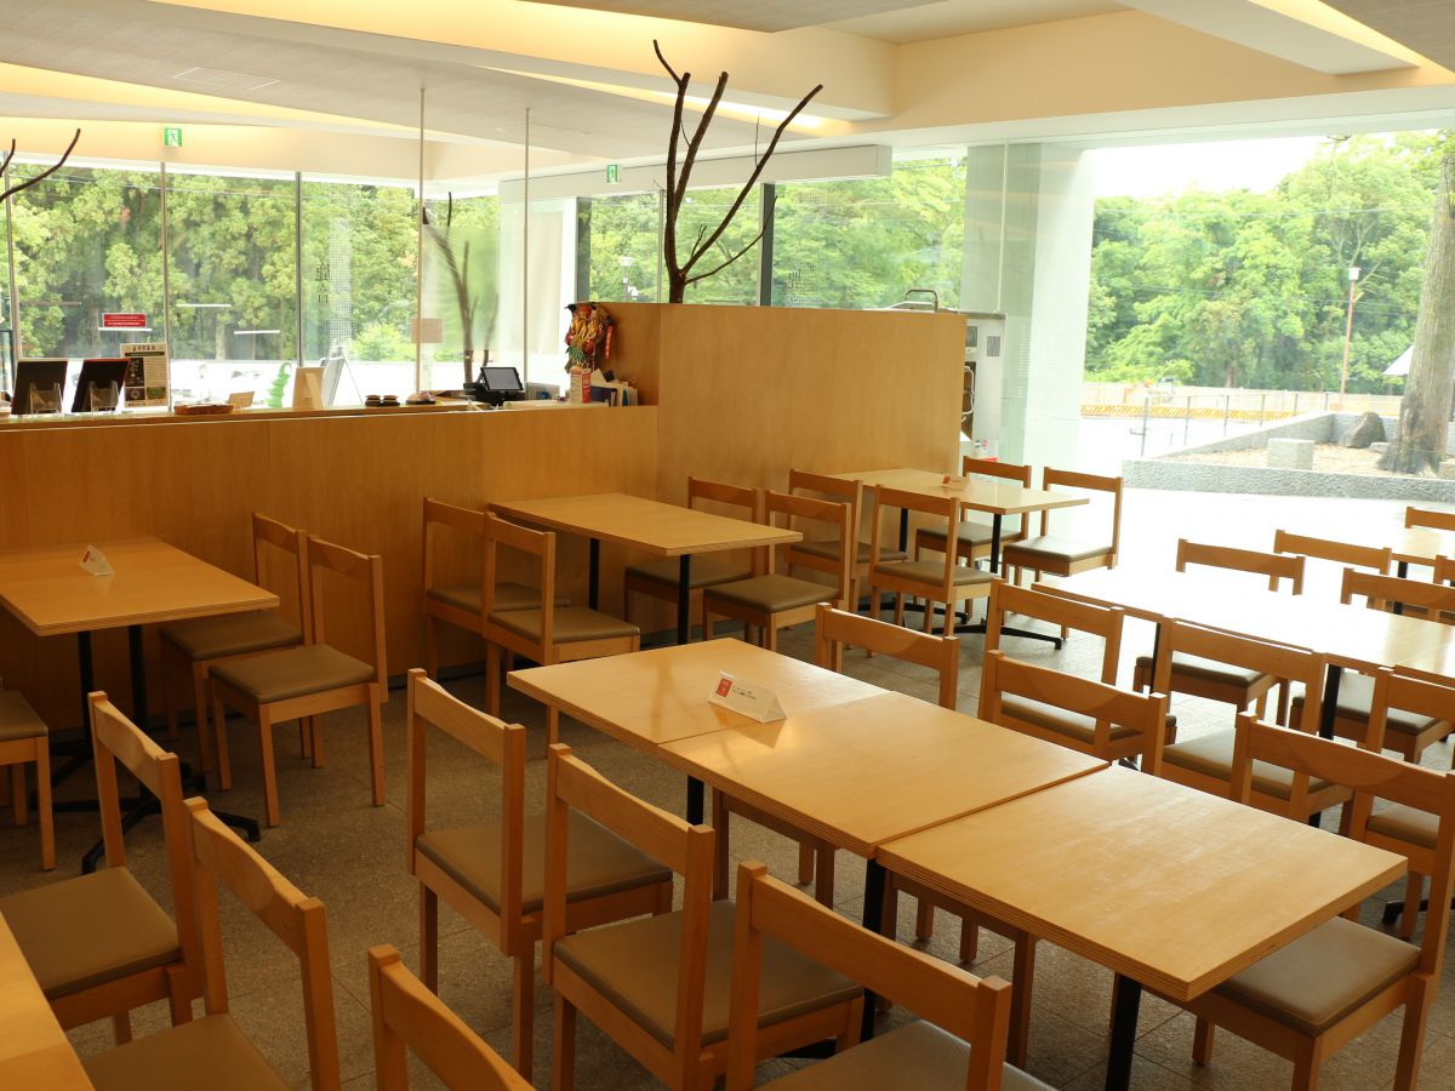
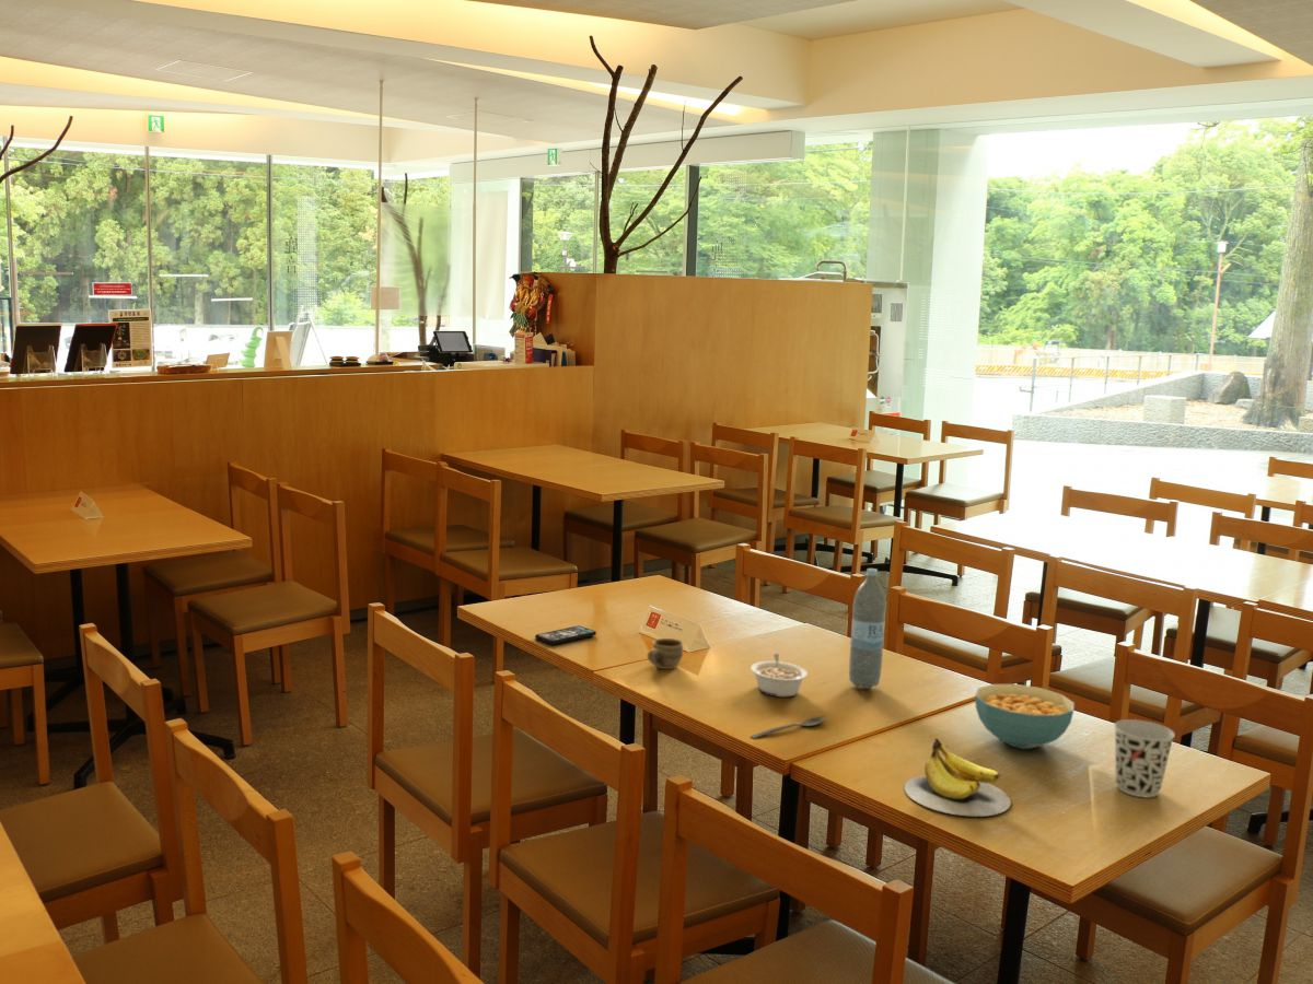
+ cereal bowl (1022, 722)
+ spoon (788, 726)
+ cup (663, 655)
+ cup (1140, 759)
+ smartphone (566, 634)
+ water bottle (868, 628)
+ legume (777, 677)
+ banana (958, 770)
